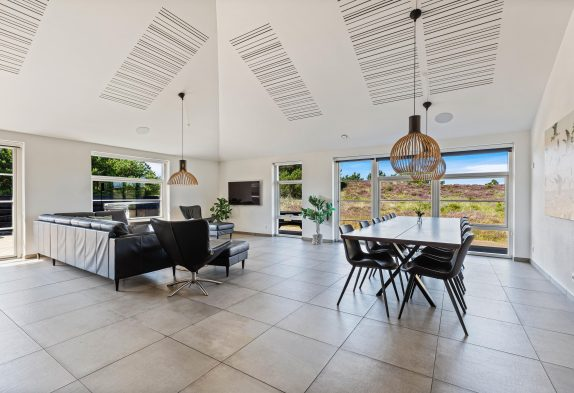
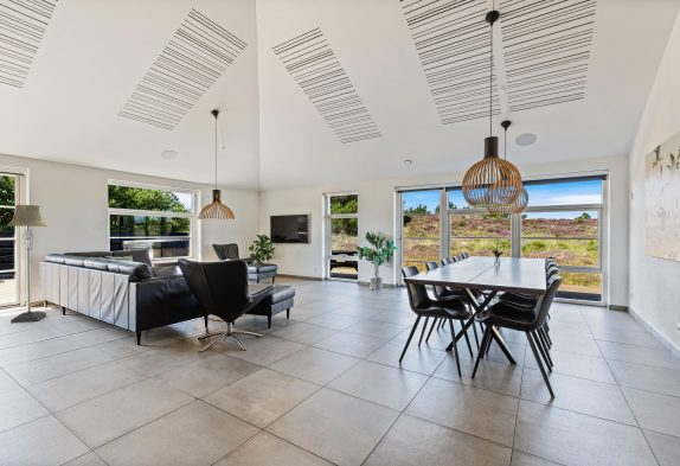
+ floor lamp (27, 262)
